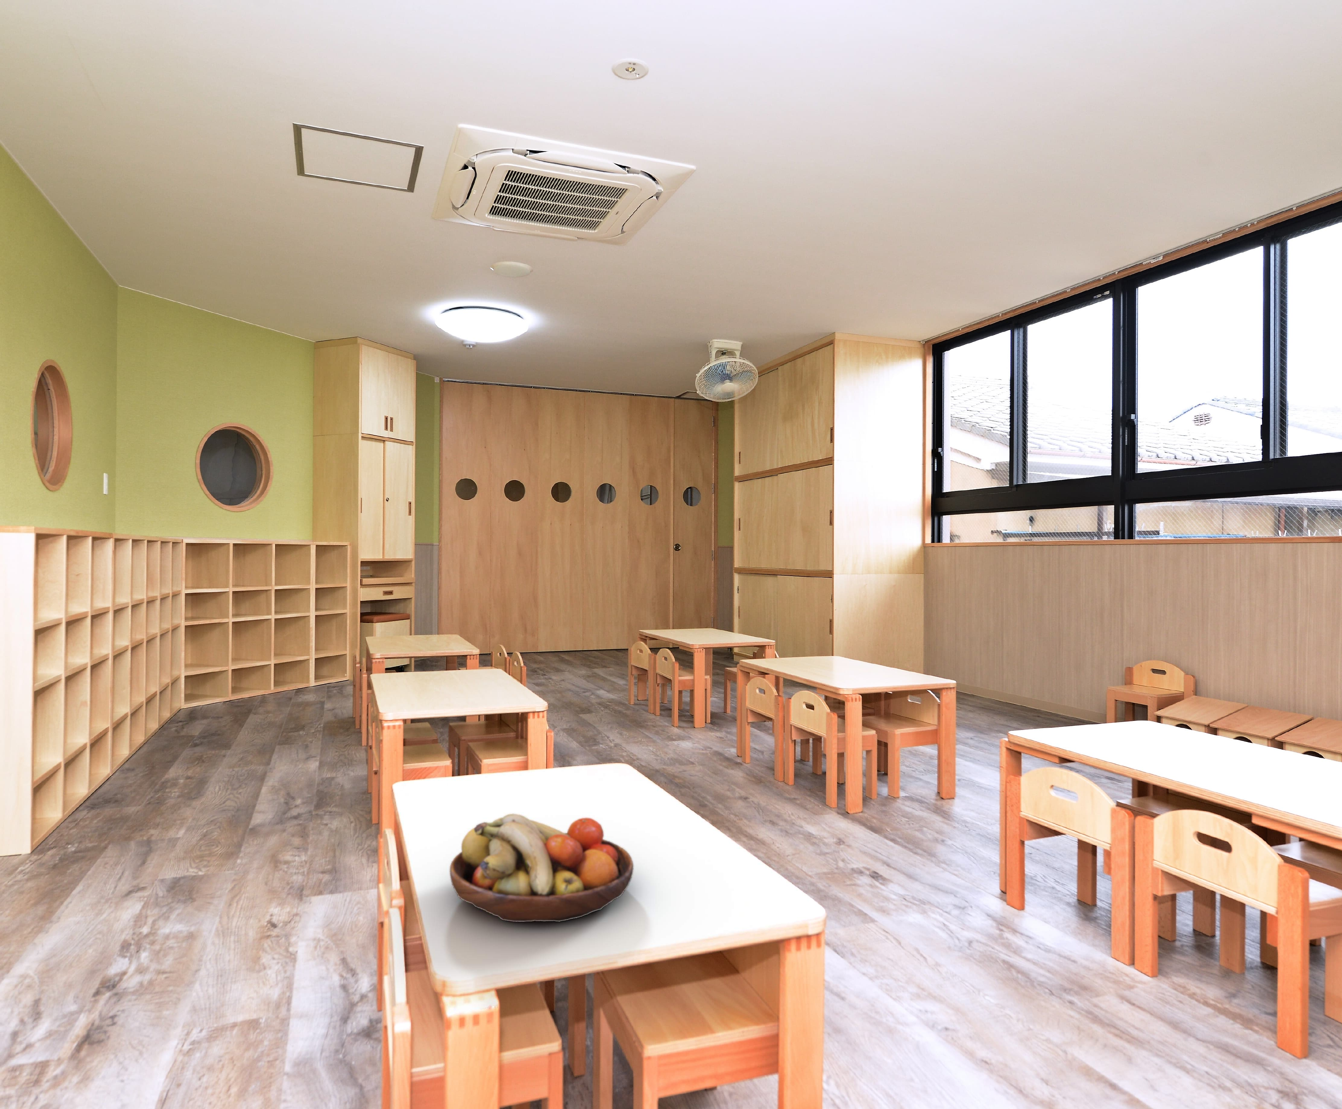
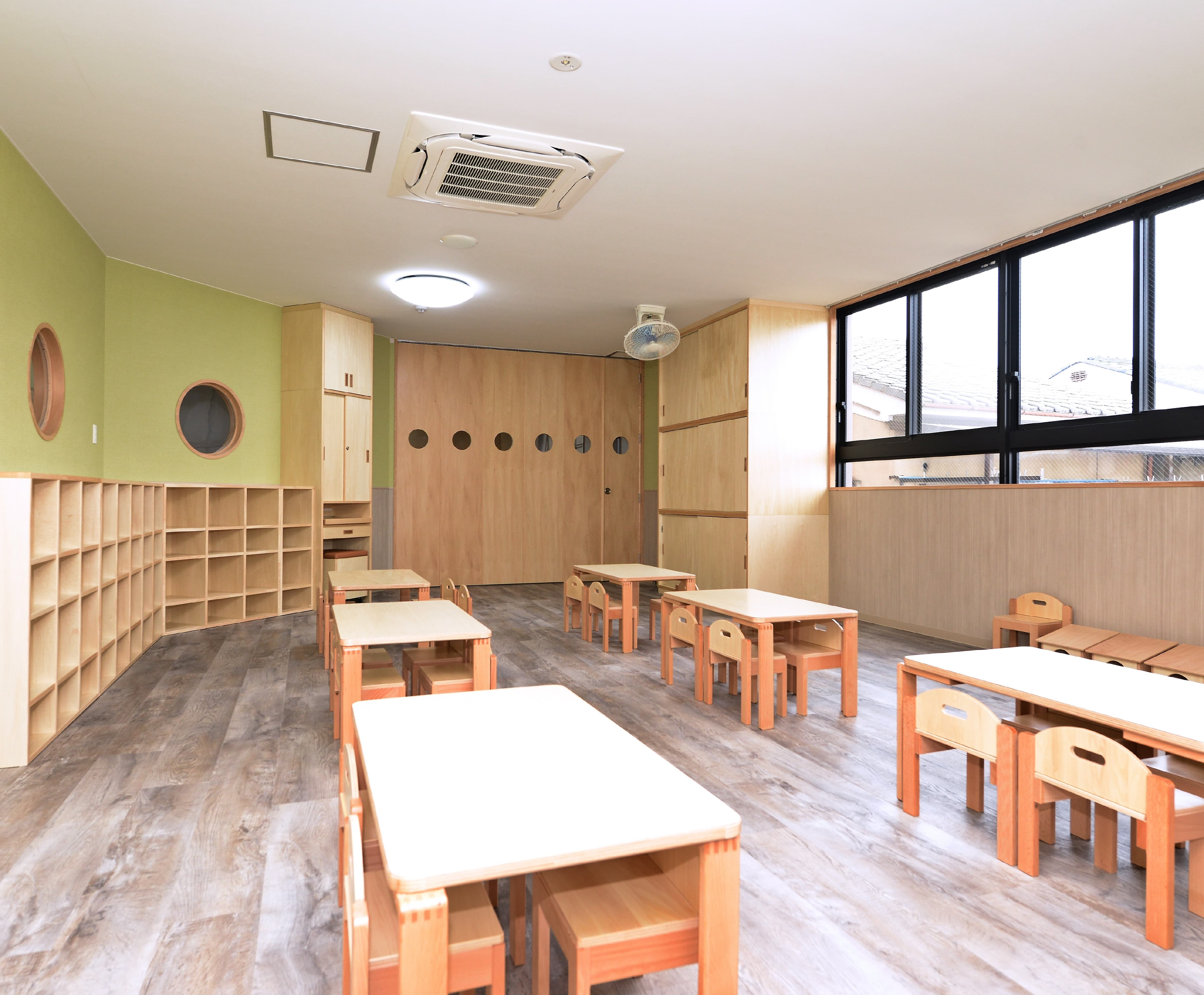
- fruit bowl (543, 855)
